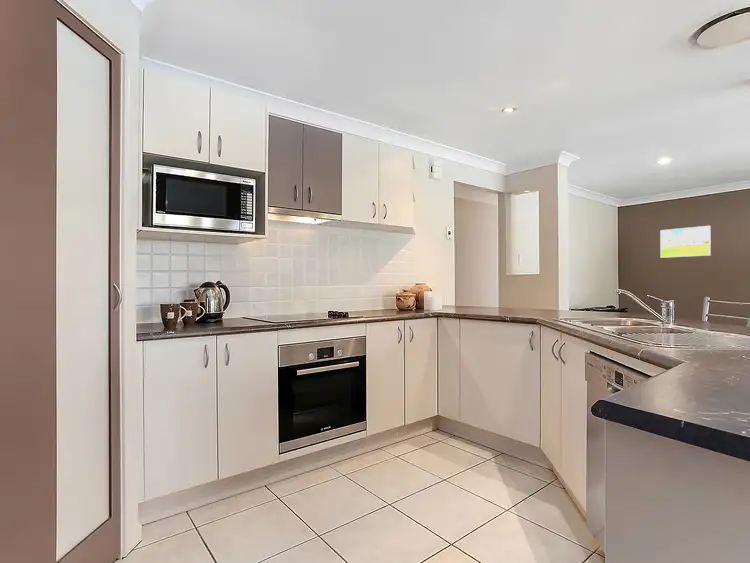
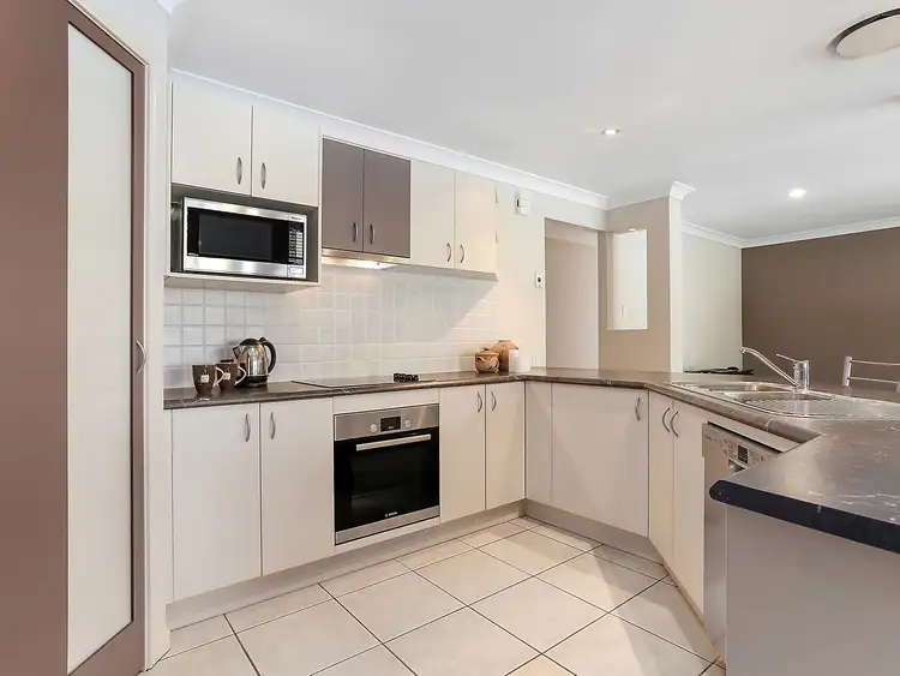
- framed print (684, 242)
